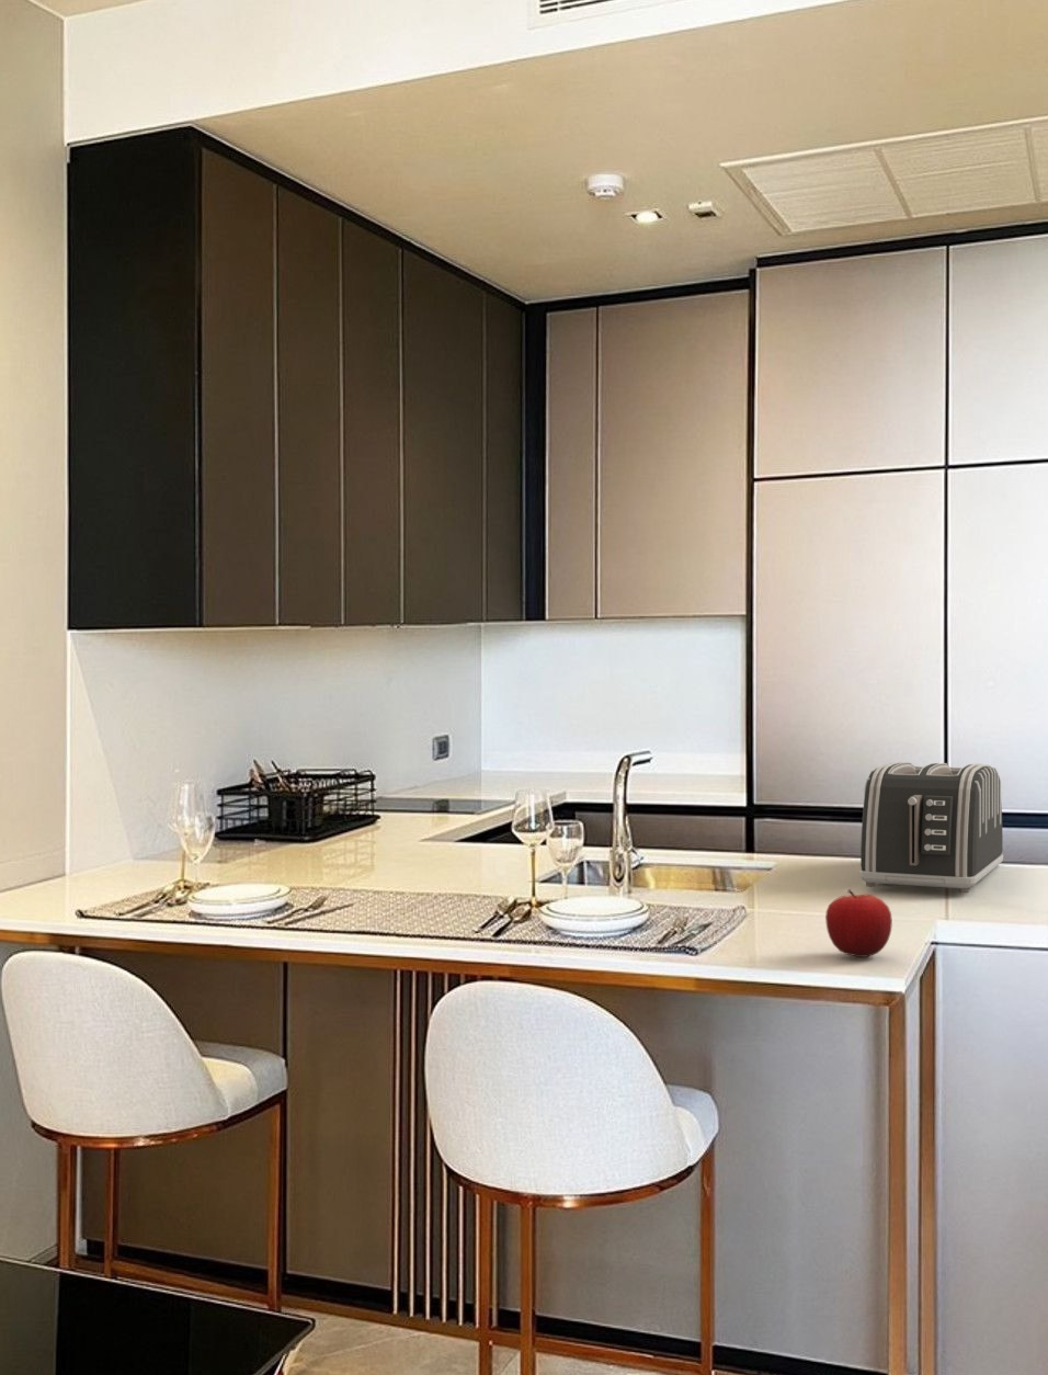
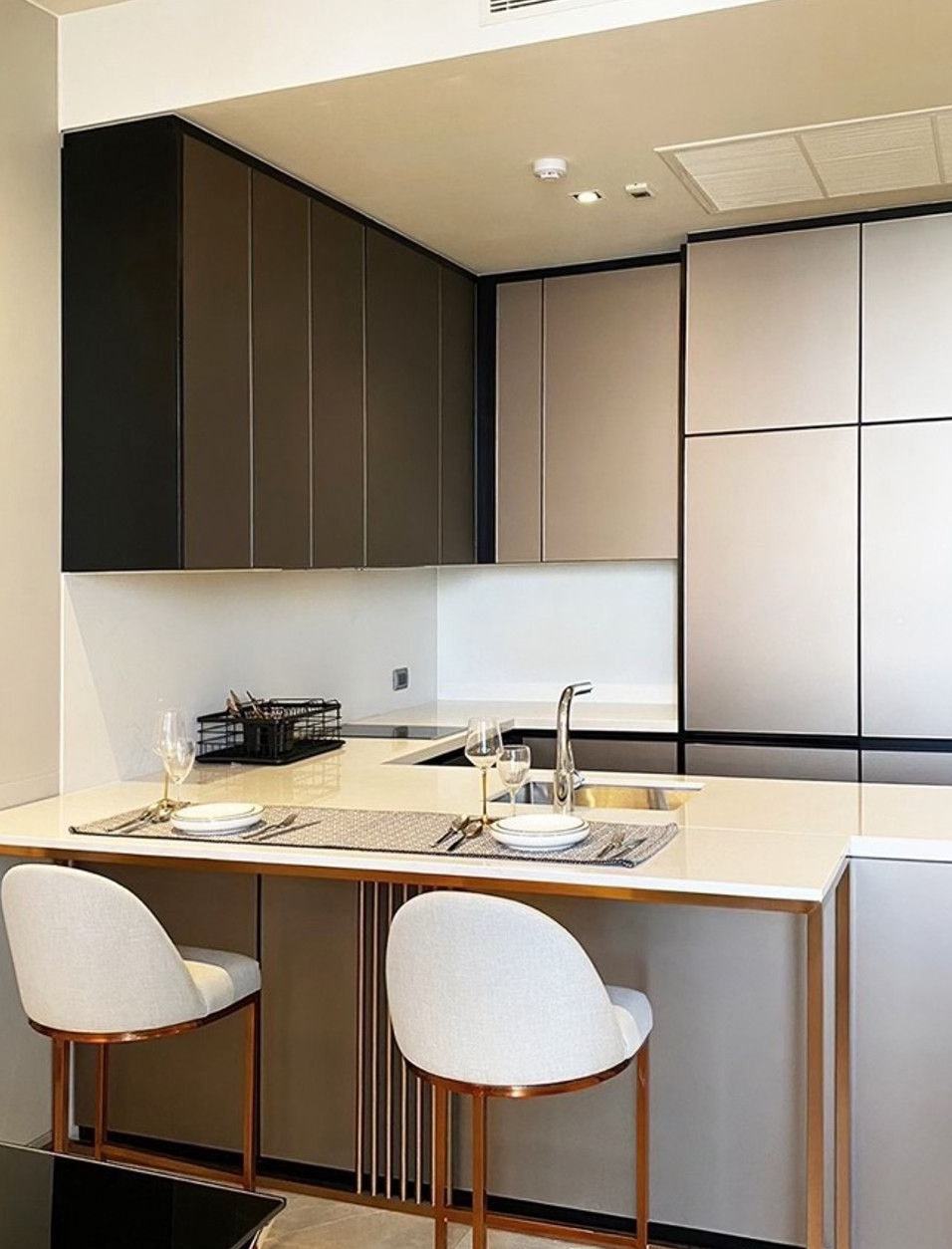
- toaster (932, 820)
- fruit (859, 923)
